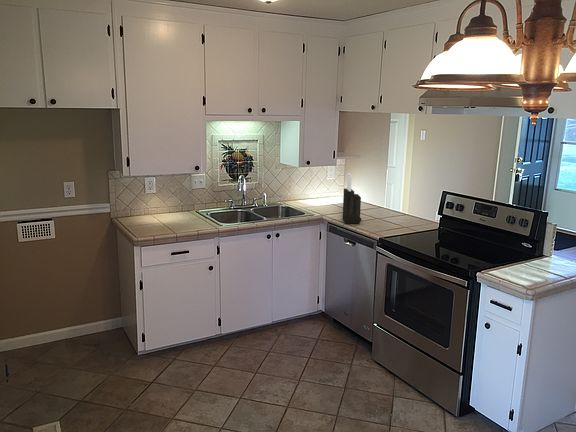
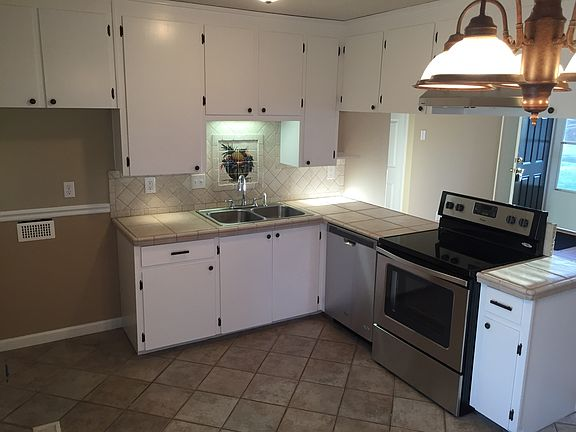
- knife block (353, 197)
